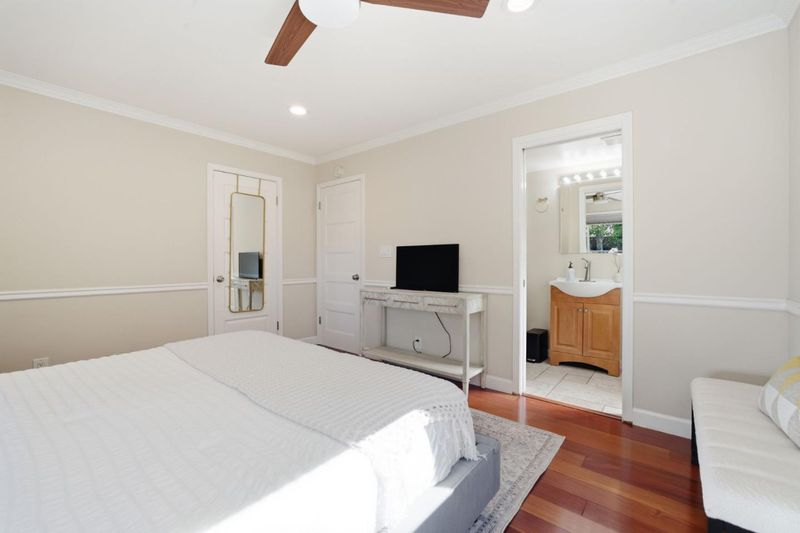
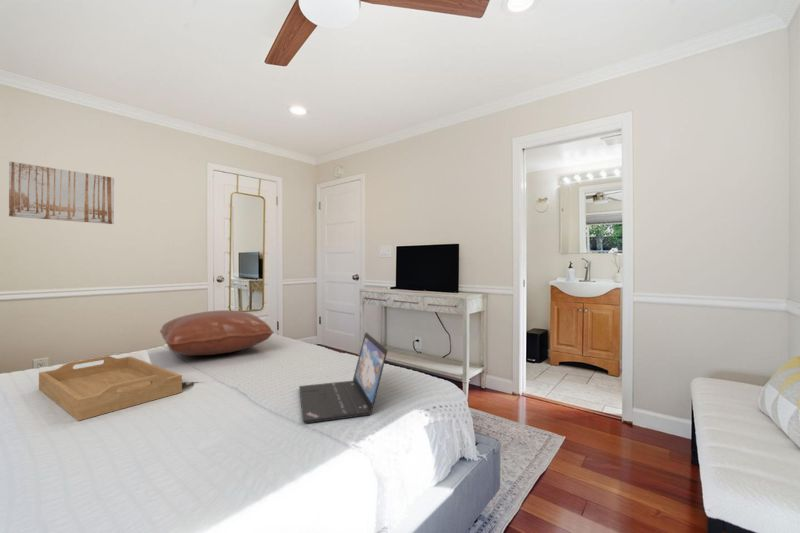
+ wall art (65, 195)
+ serving tray (109, 379)
+ pillow (216, 331)
+ laptop (339, 382)
